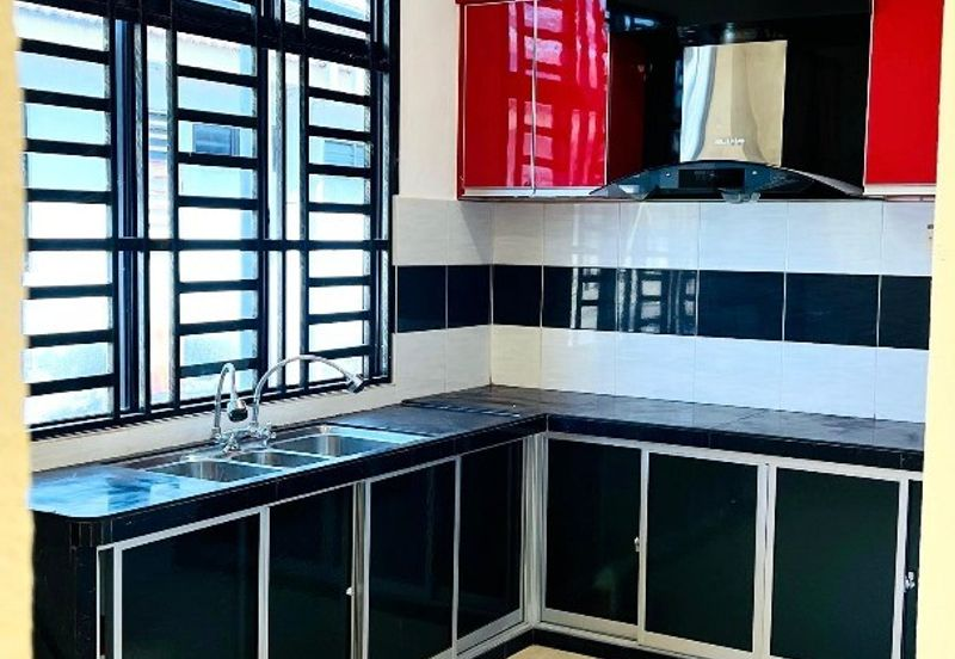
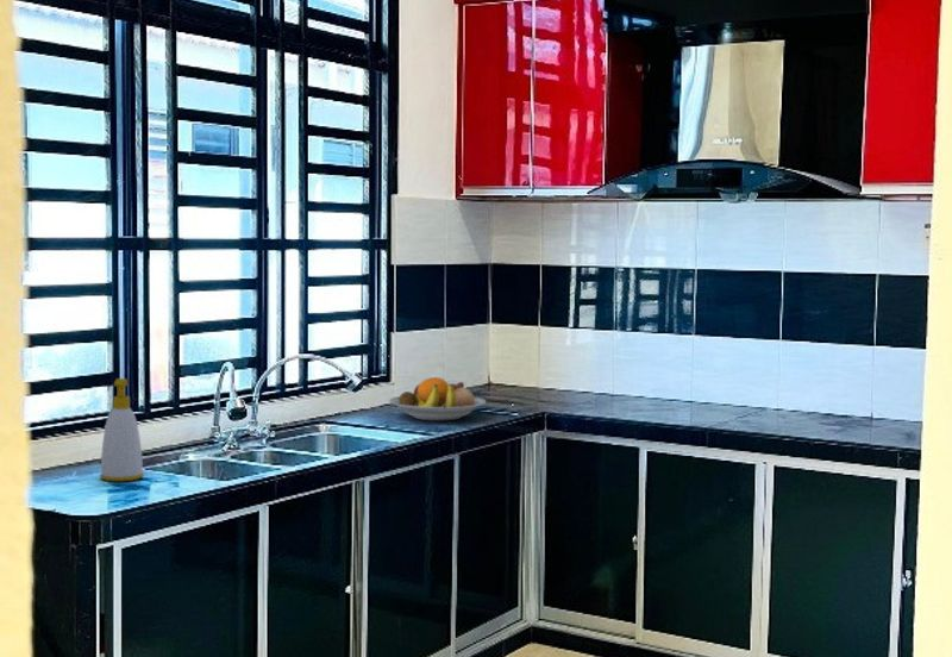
+ fruit bowl (437, 396)
+ soap bottle (121, 428)
